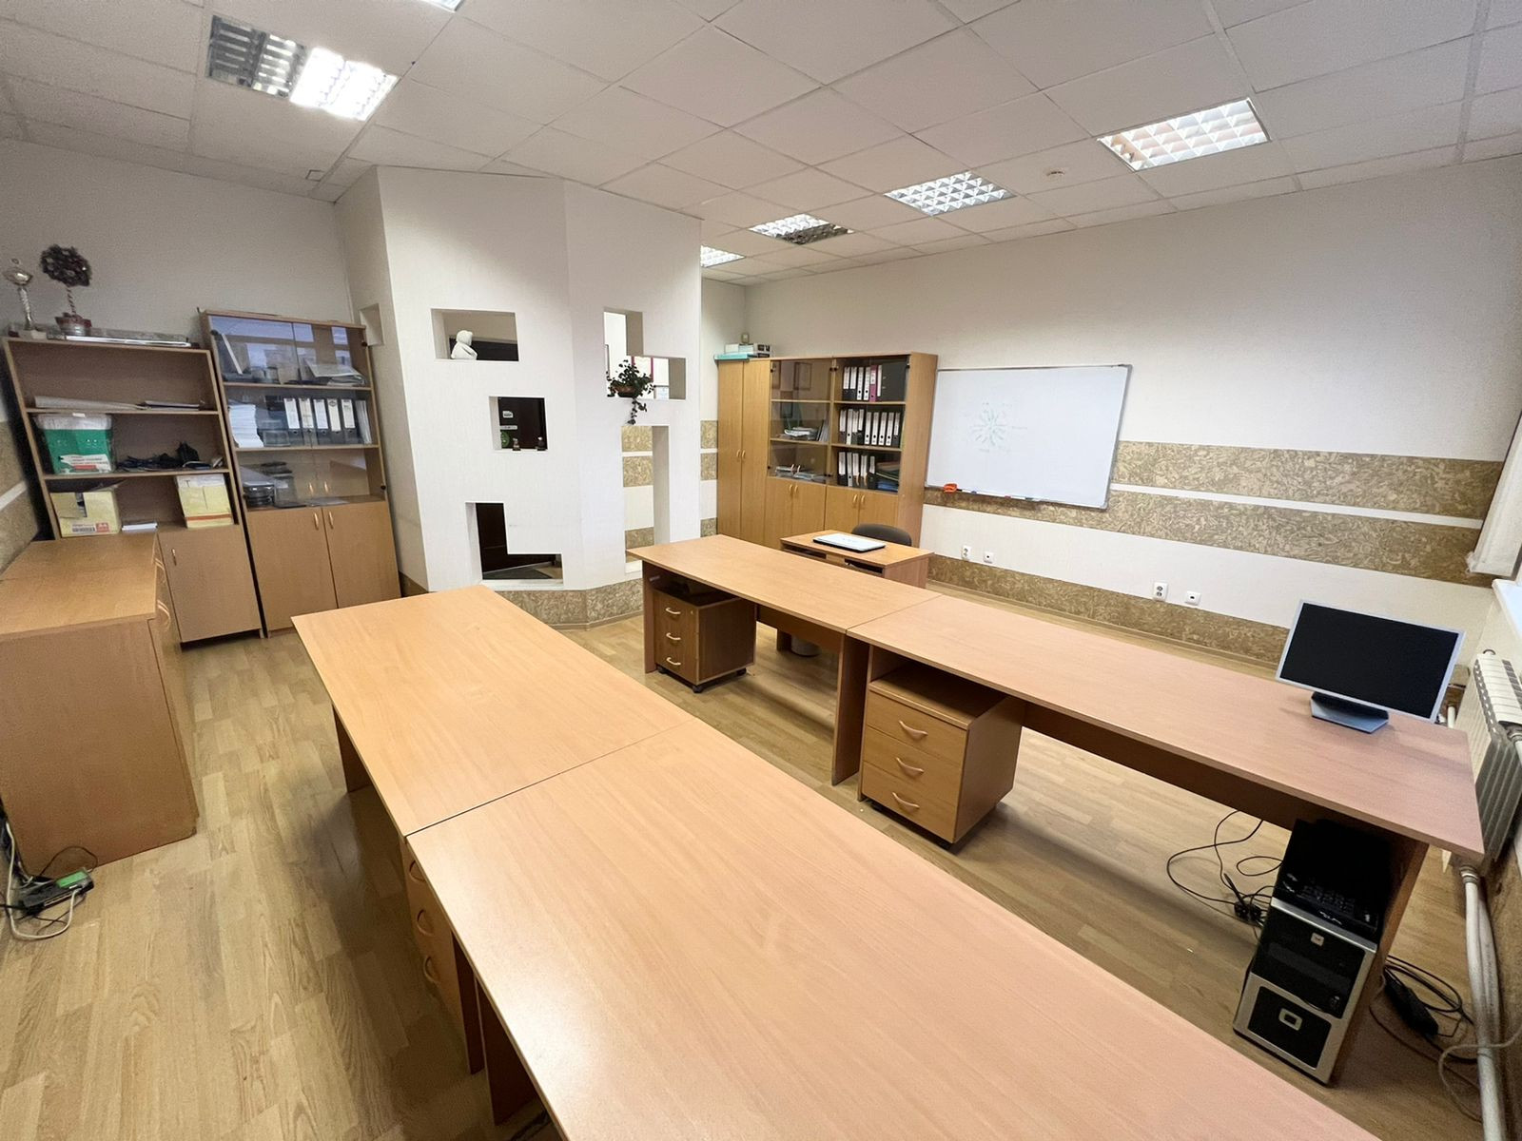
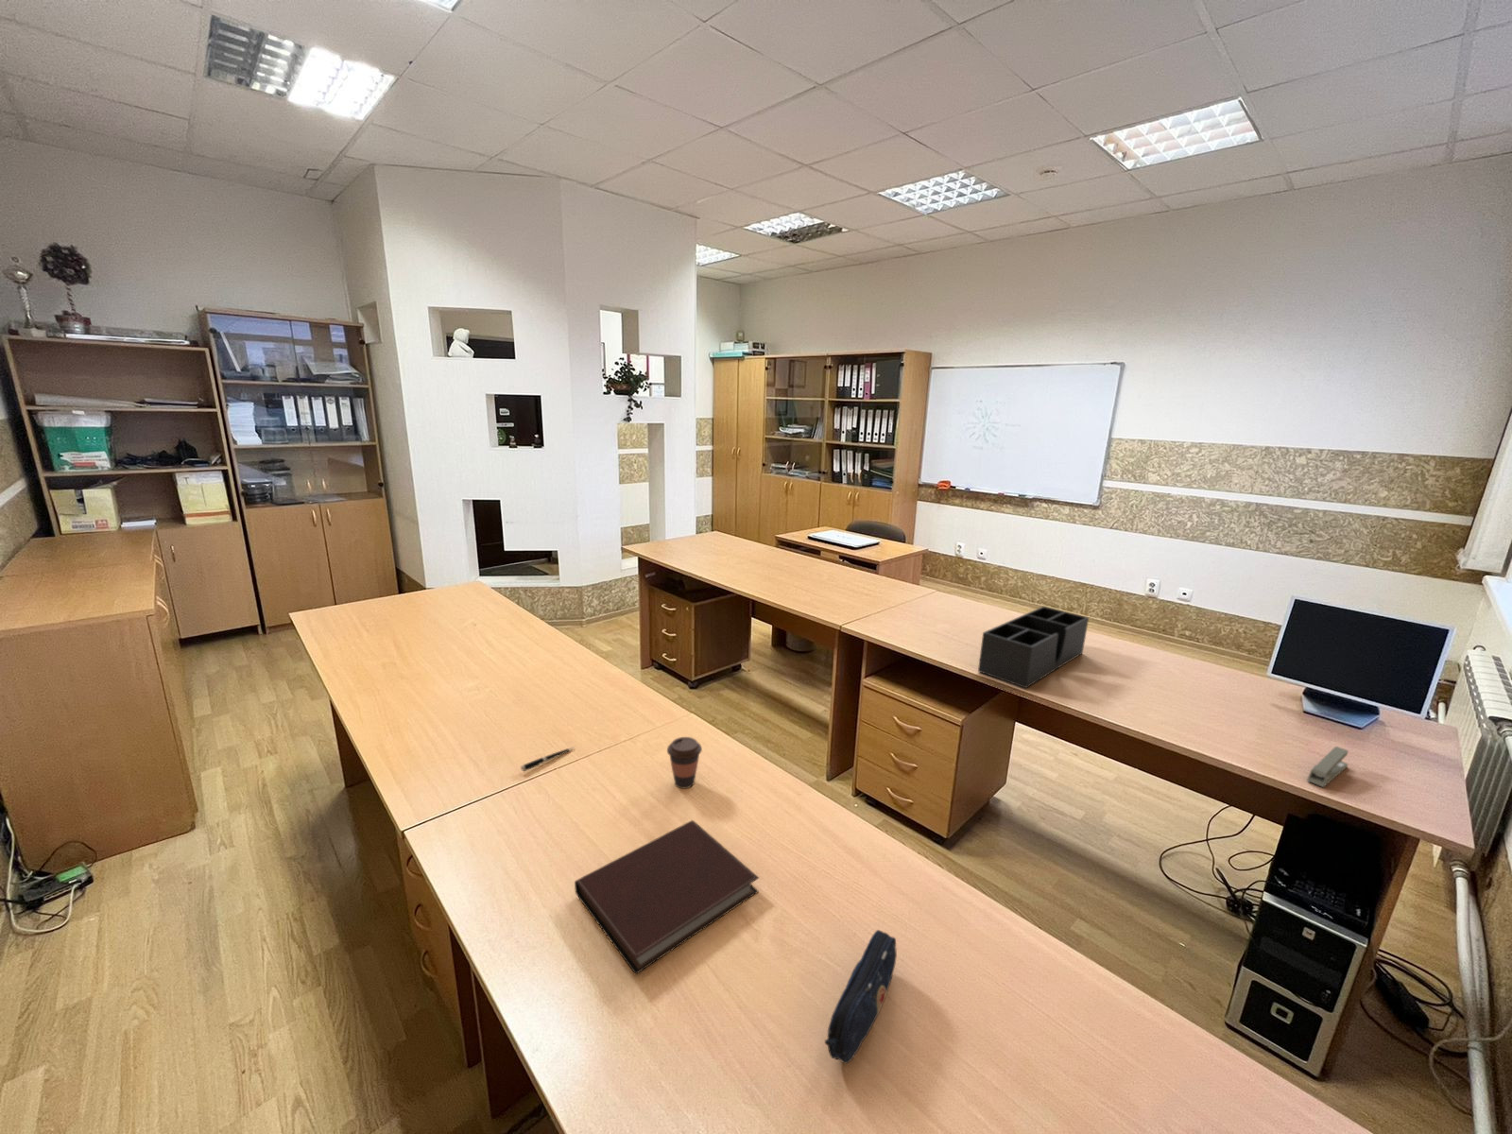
+ coffee cup (685, 762)
+ notebook (667, 885)
+ pen (549, 756)
+ desk organizer (1035, 643)
+ stapler (1330, 765)
+ pencil case (864, 992)
